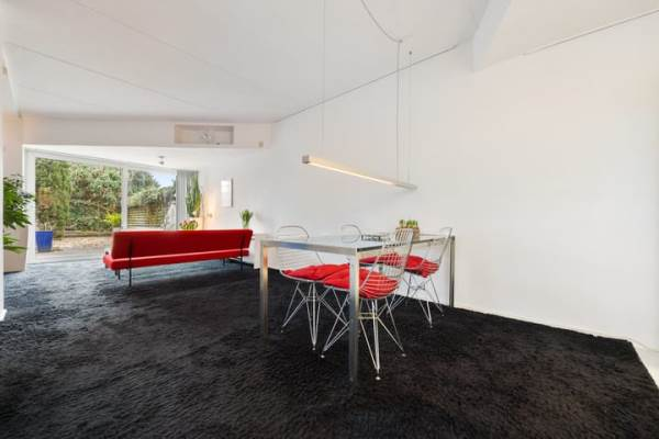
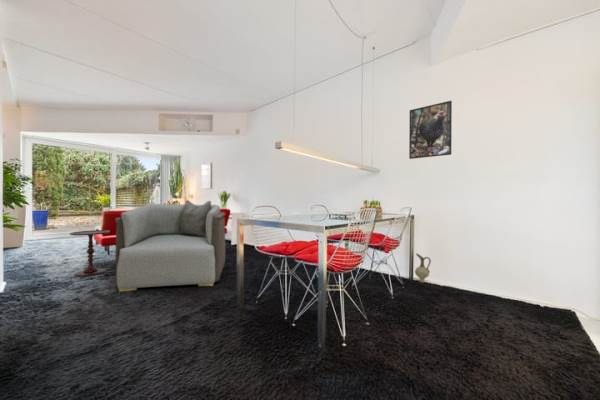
+ side table (90, 252)
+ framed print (429, 131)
+ armchair (178, 238)
+ ceramic jug (422, 268)
